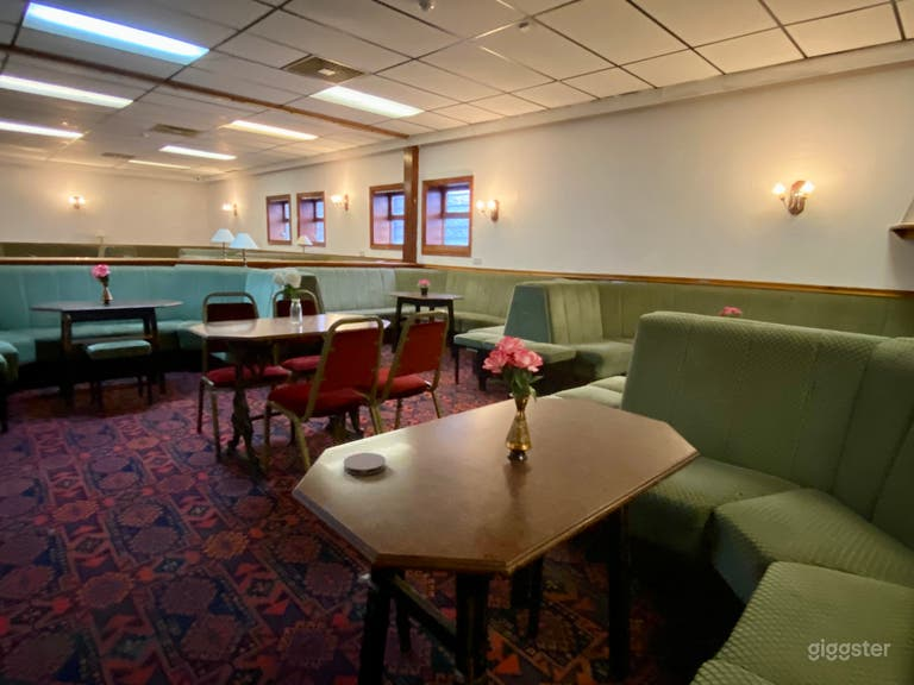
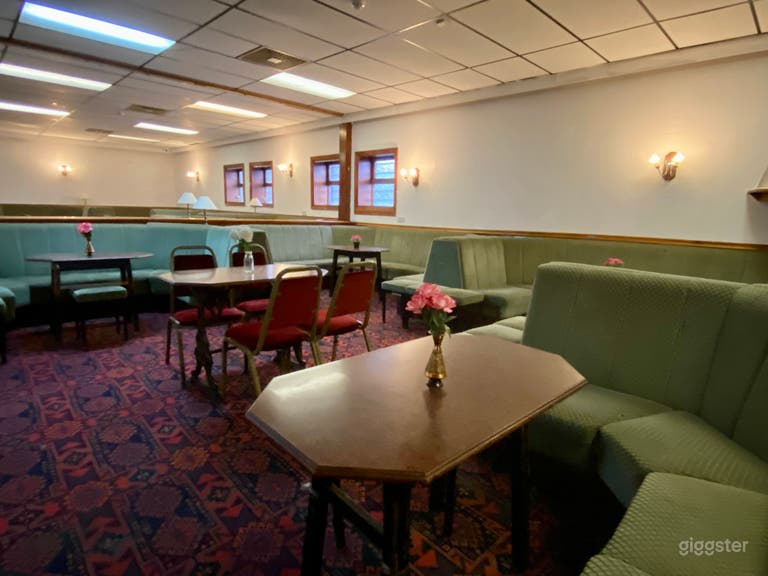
- coaster (364, 463)
